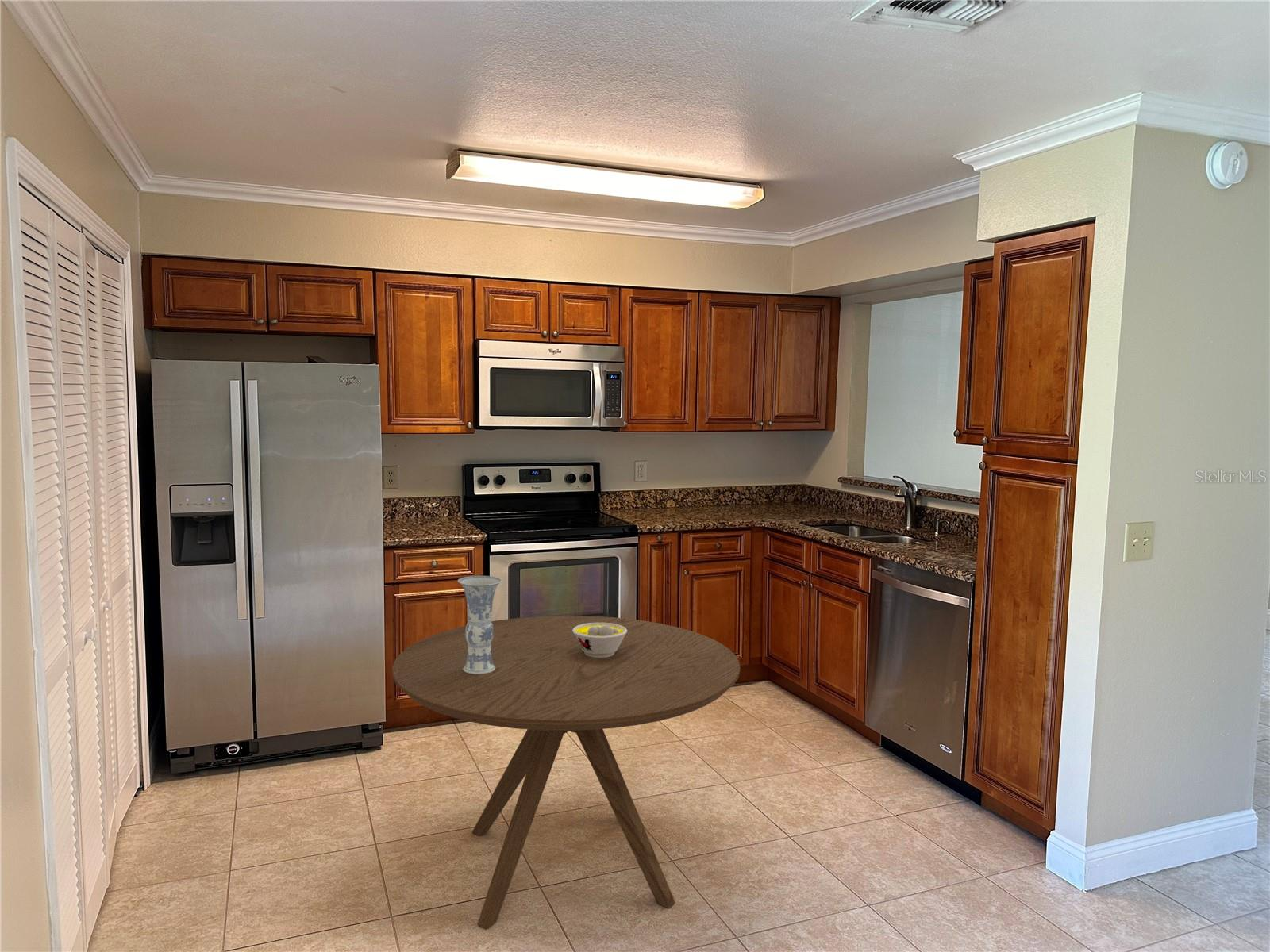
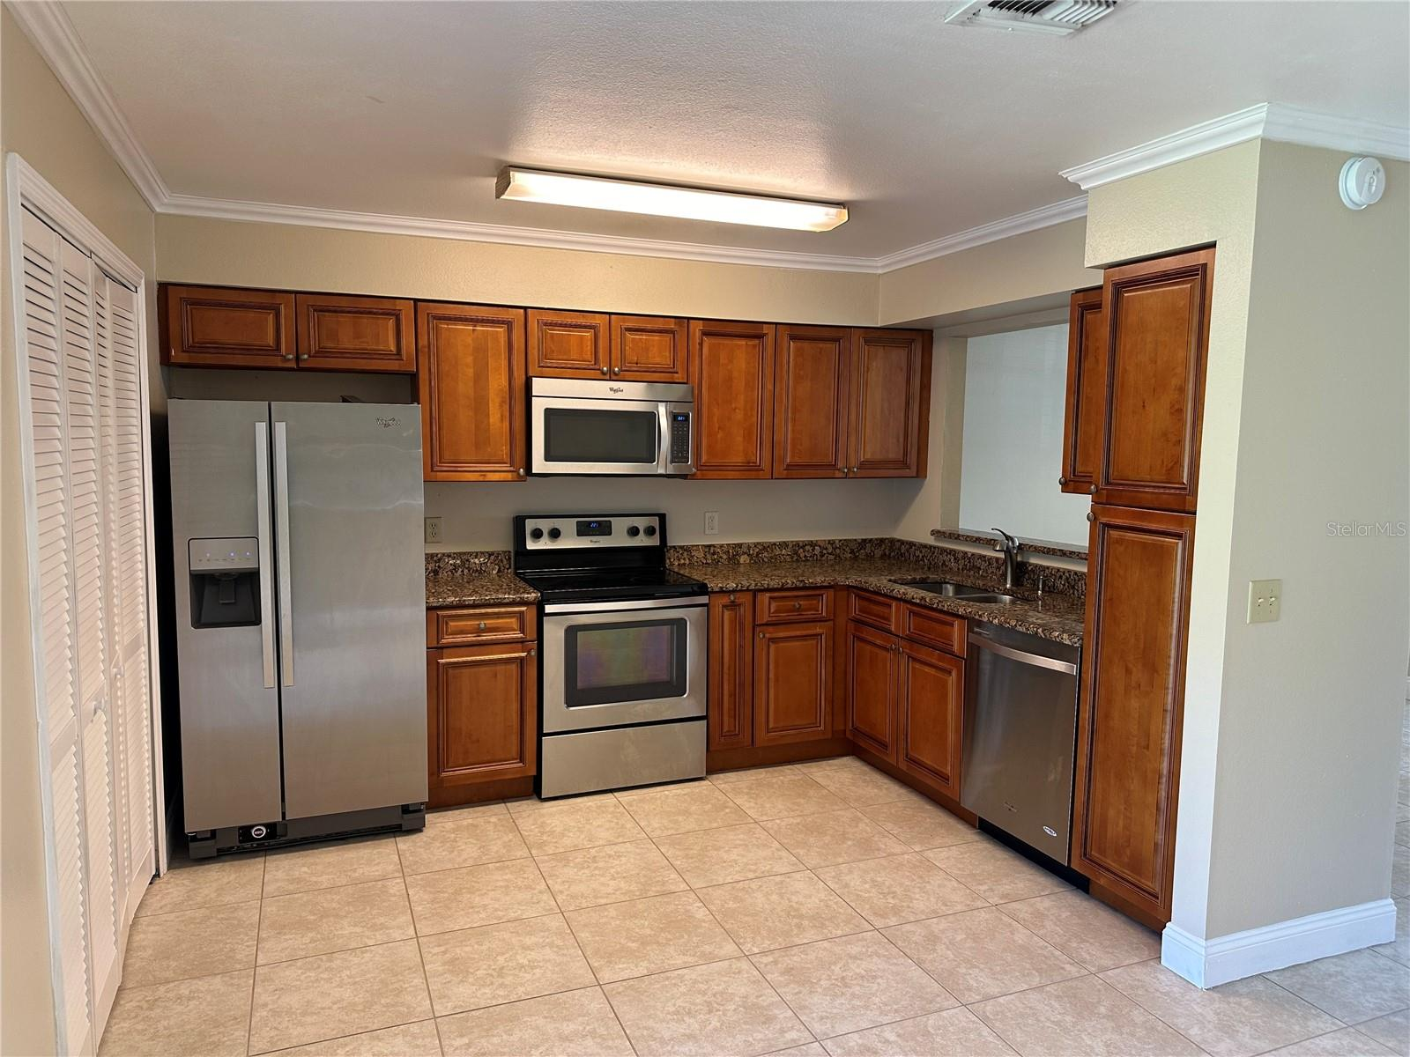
- bowl (599, 637)
- dining table (555, 757)
- vase (479, 624)
